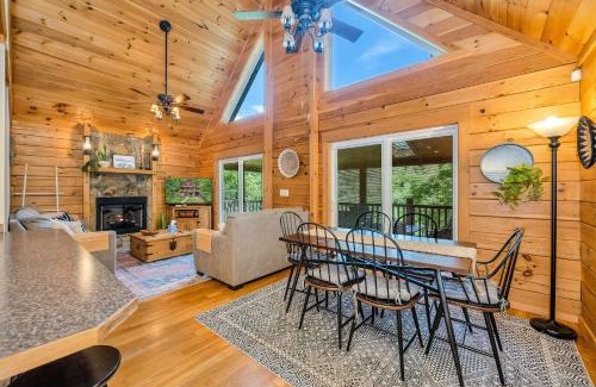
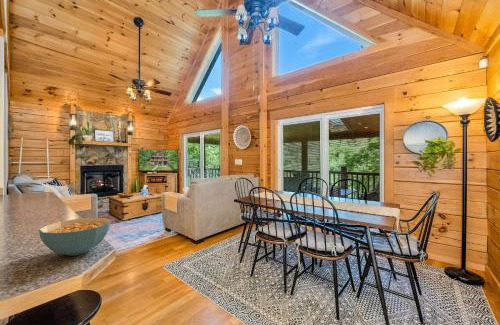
+ cereal bowl (77, 238)
